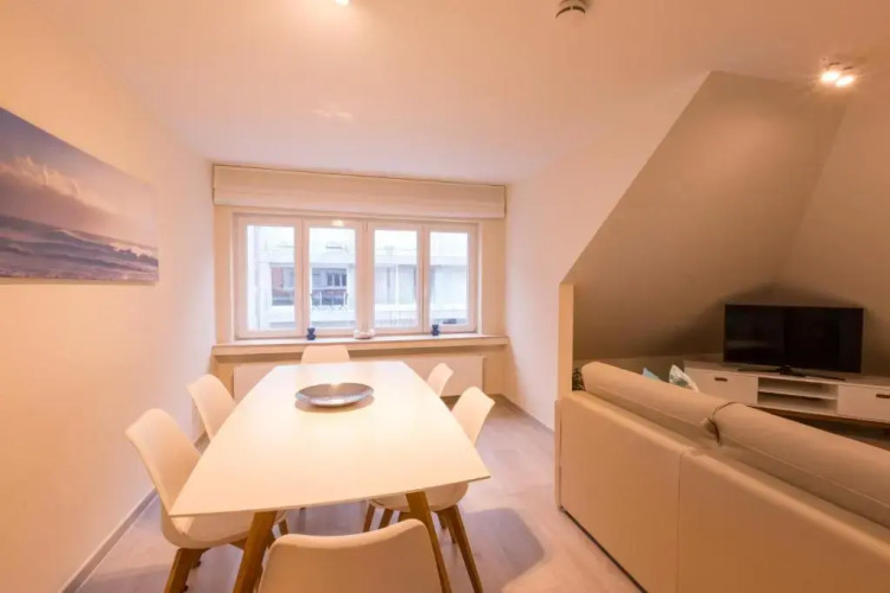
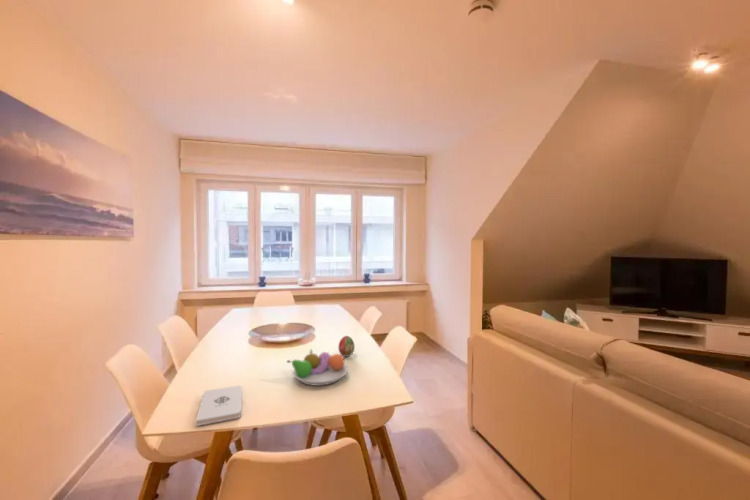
+ fruit bowl (318, 364)
+ notepad (221, 403)
+ decorative egg (346, 346)
